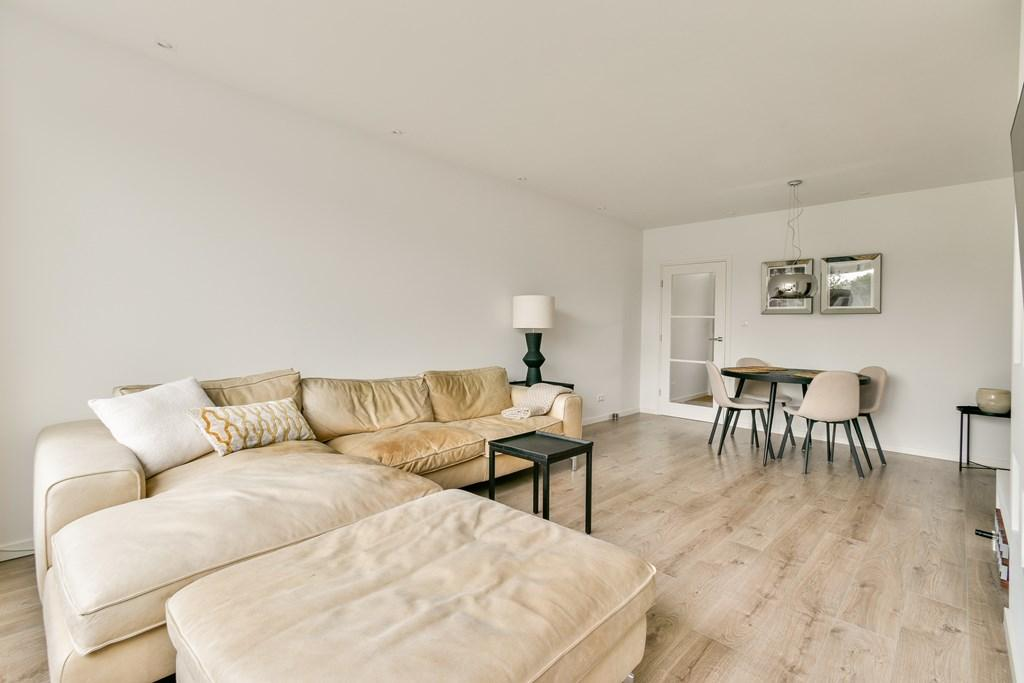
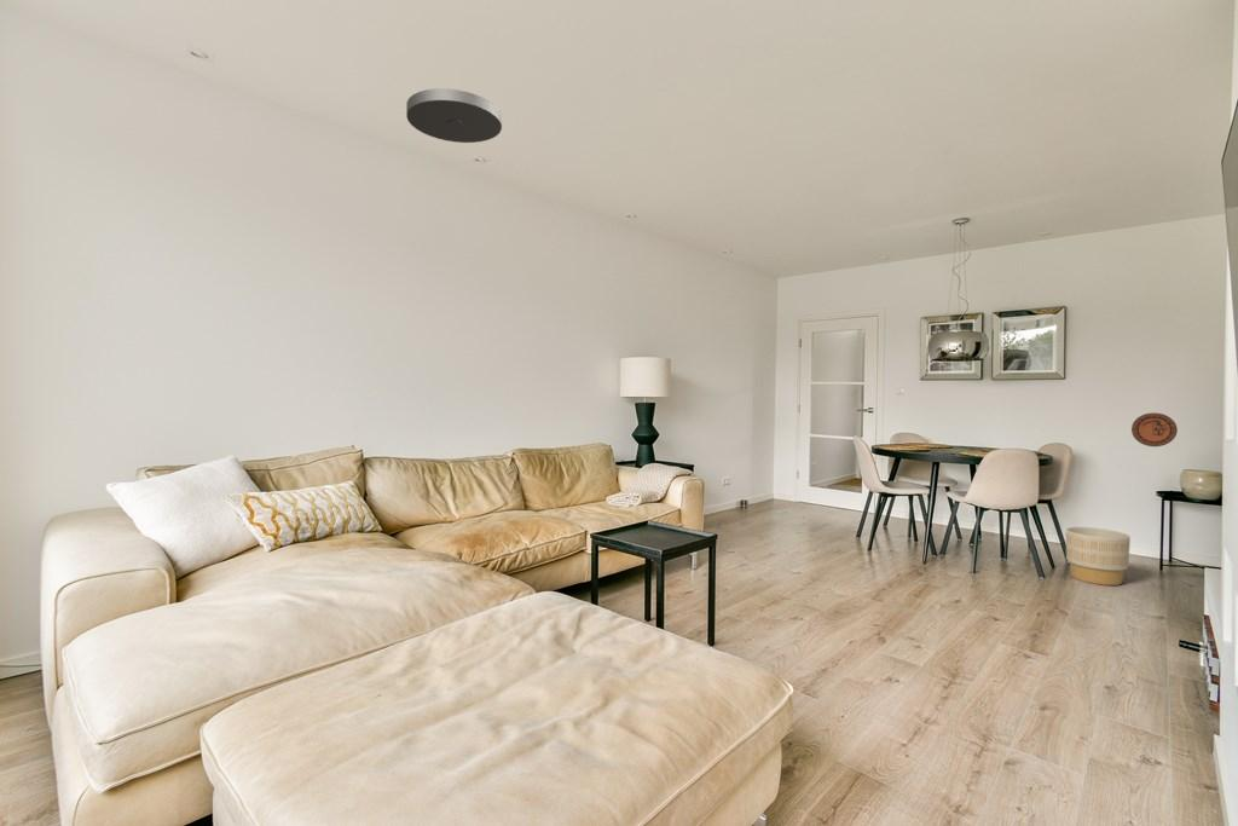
+ decorative plate (1153, 429)
+ planter (1097, 555)
+ ceiling light (455, 117)
